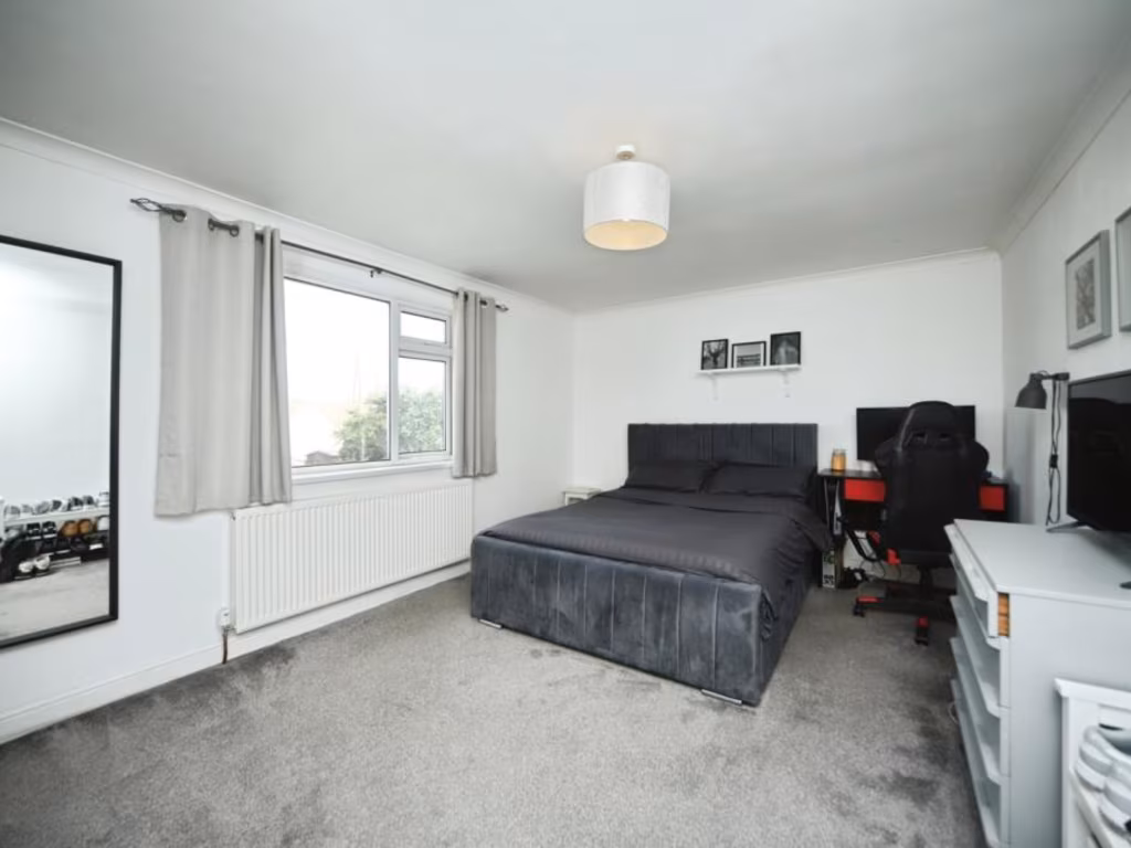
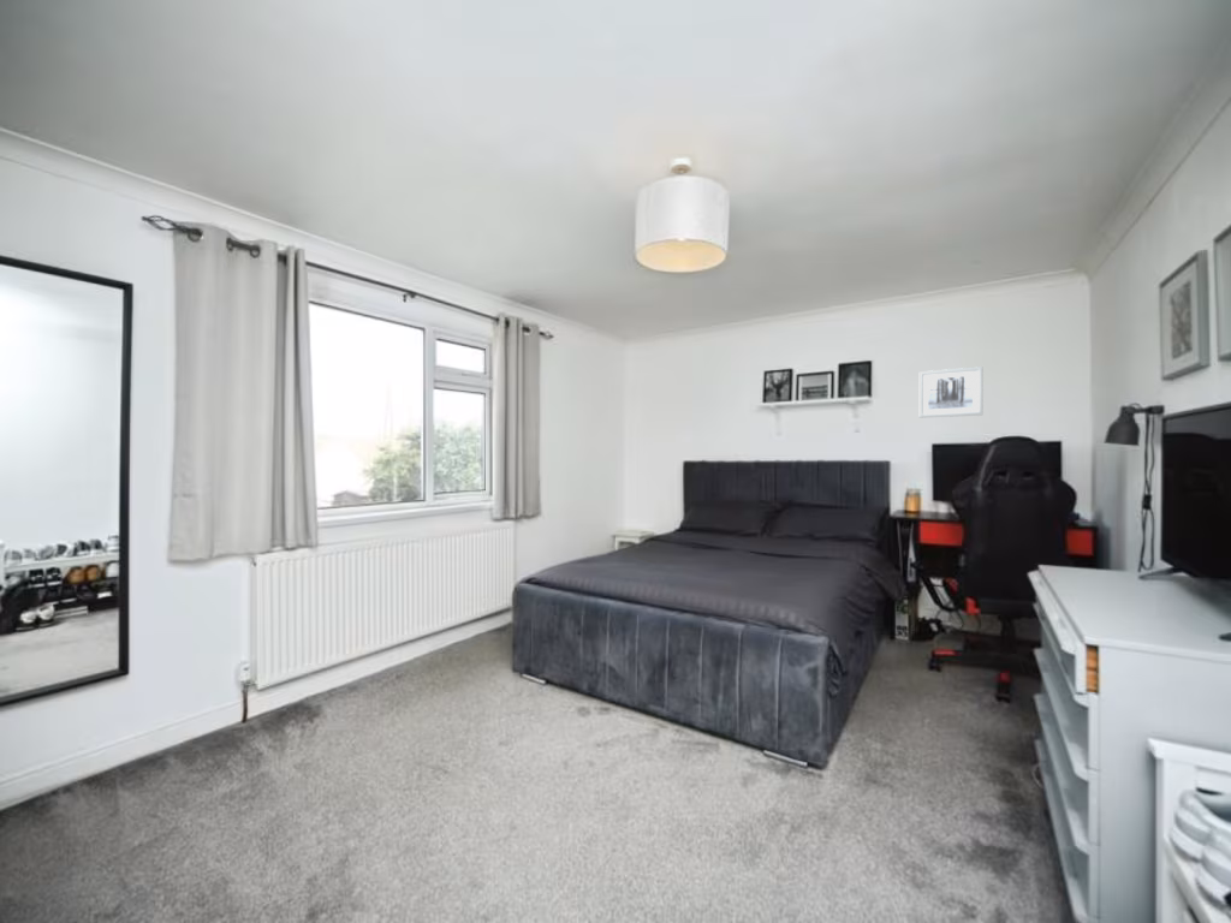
+ wall art (950, 392)
